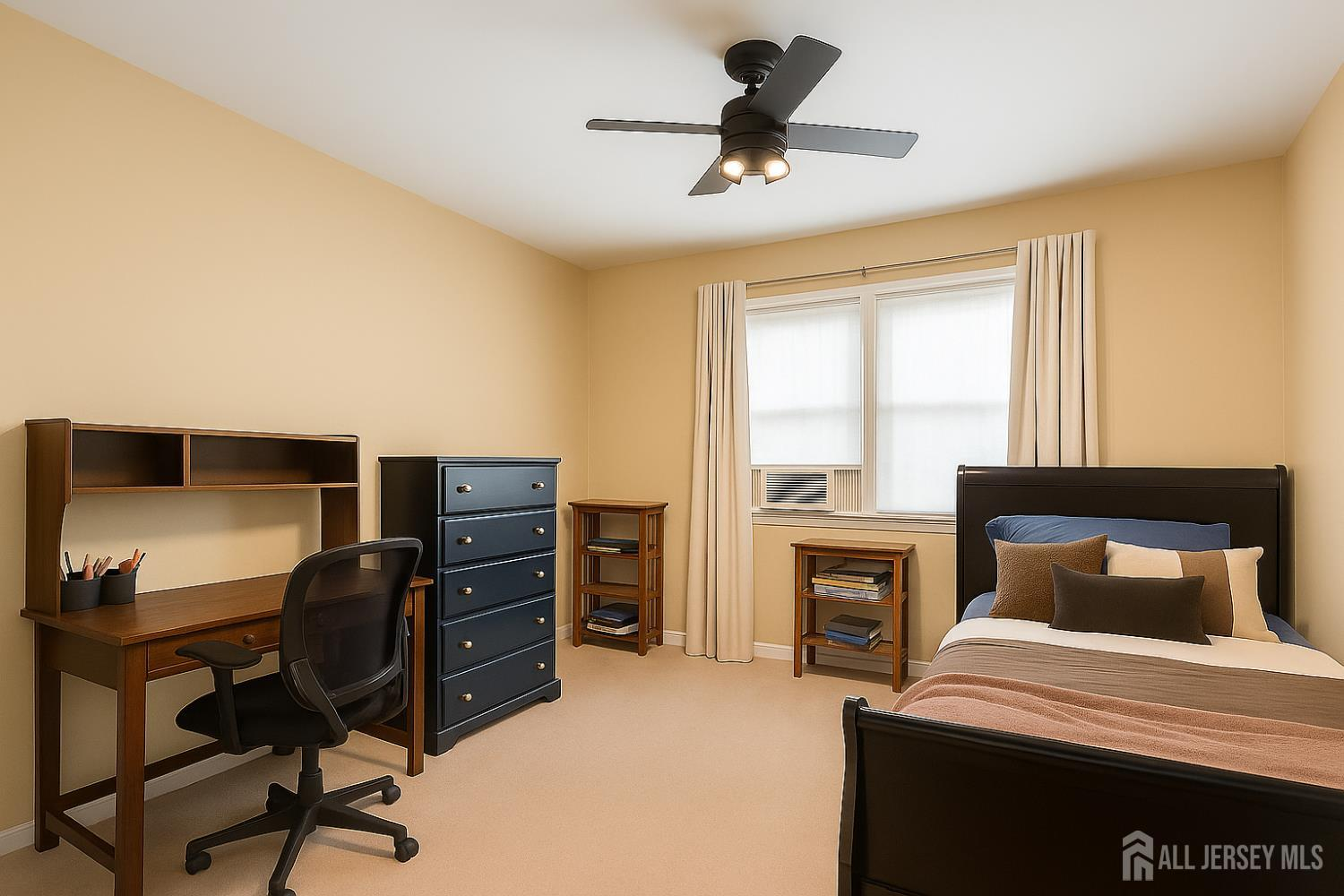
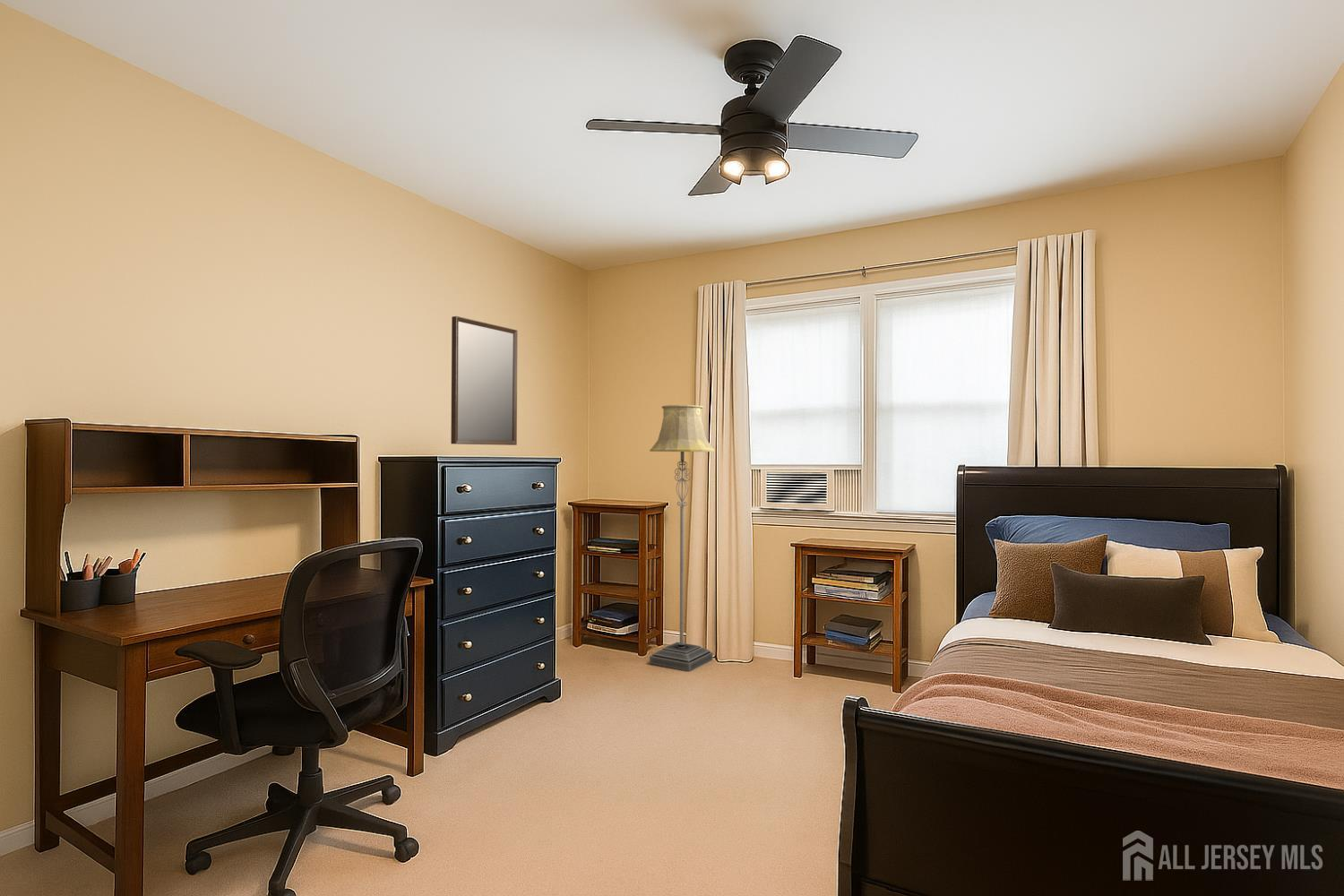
+ home mirror (486, 383)
+ floor lamp (681, 533)
